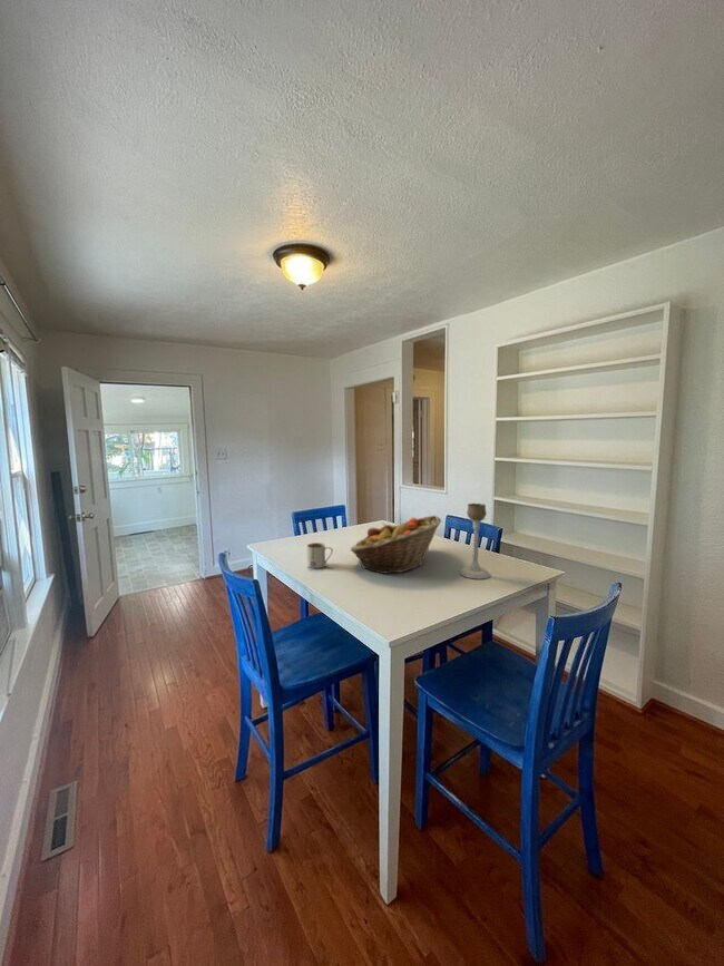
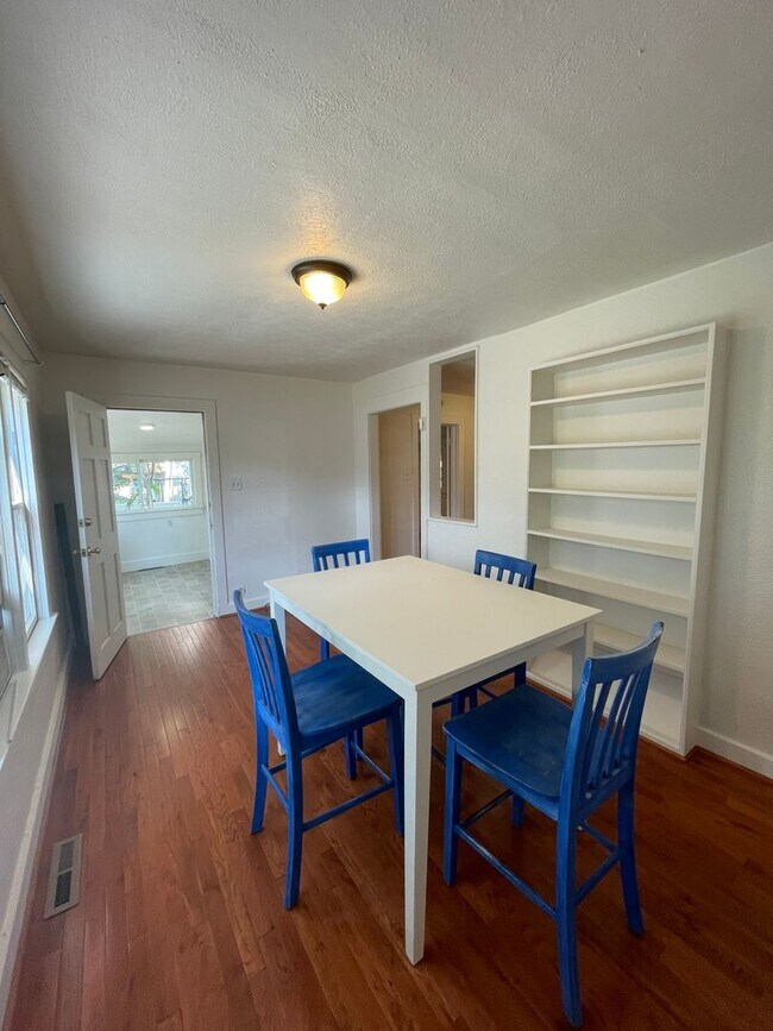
- candle holder (476, 539)
- fruit basket (397, 540)
- mug (320, 555)
